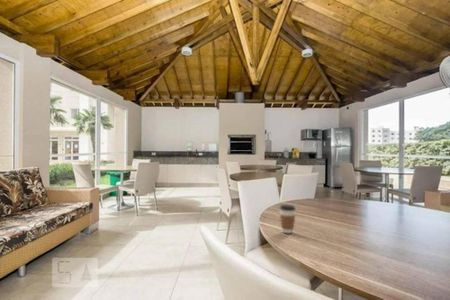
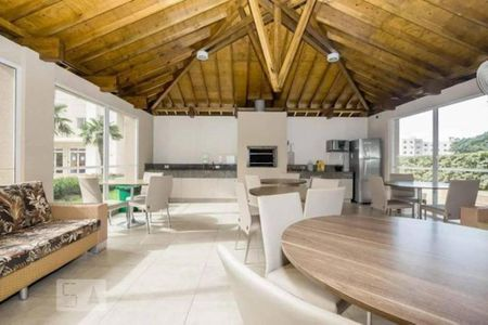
- coffee cup (287, 218)
